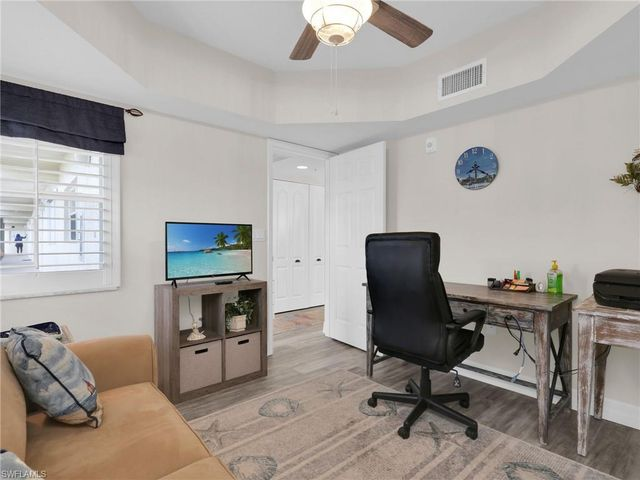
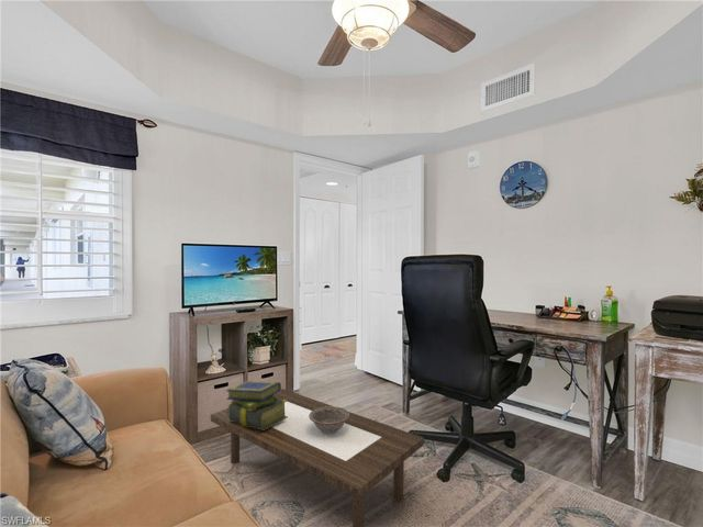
+ stack of books (255, 402)
+ decorative bowl (328, 421)
+ coffee table (310, 451)
